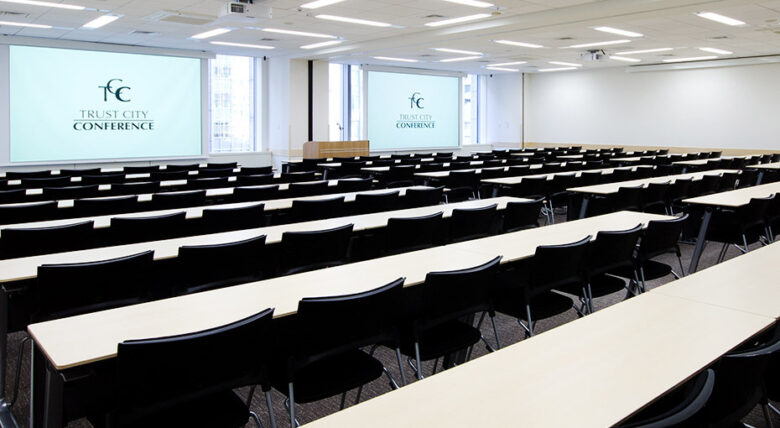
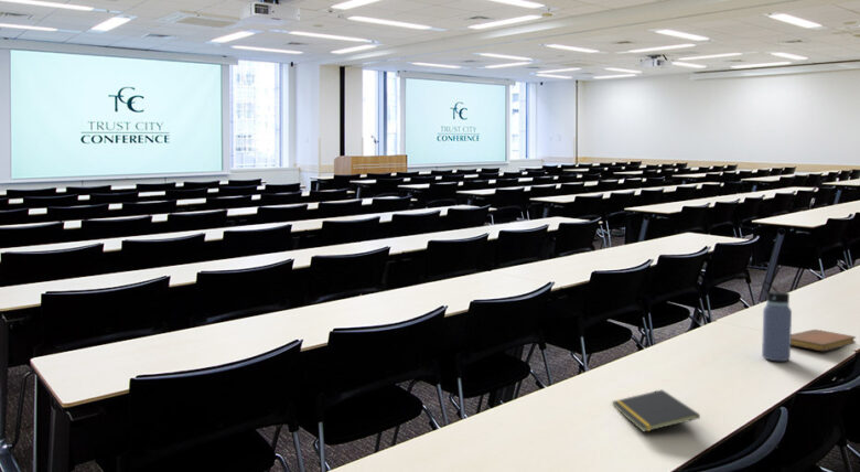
+ notebook (817, 339)
+ water bottle (775, 320)
+ notepad (653, 409)
